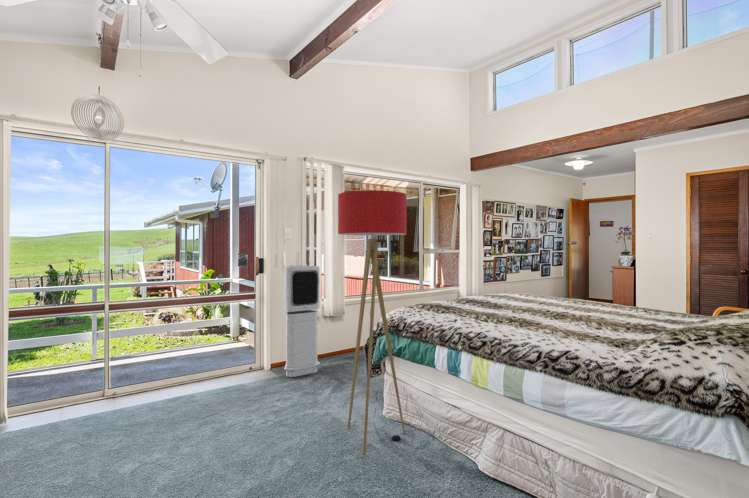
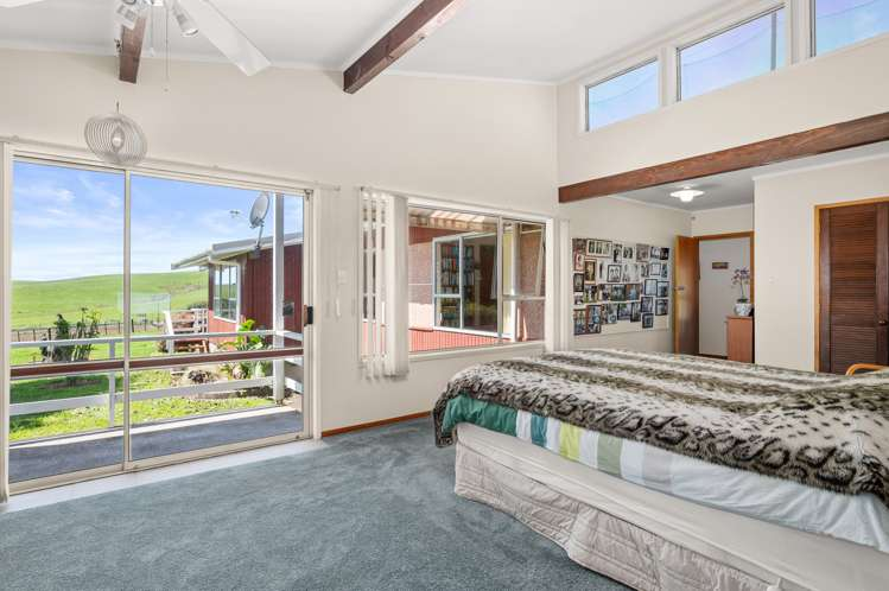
- air purifier (297, 318)
- floor lamp (372, 316)
